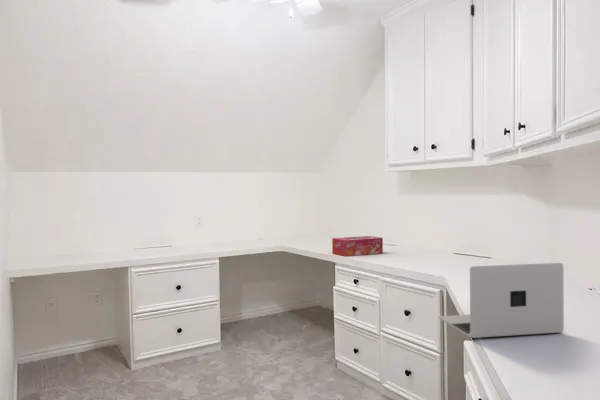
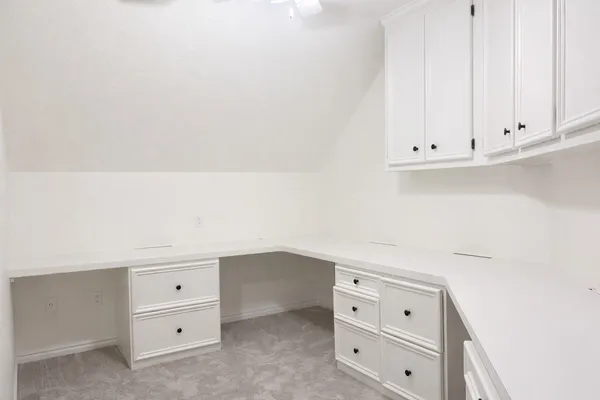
- laptop (497, 292)
- tissue box (357, 245)
